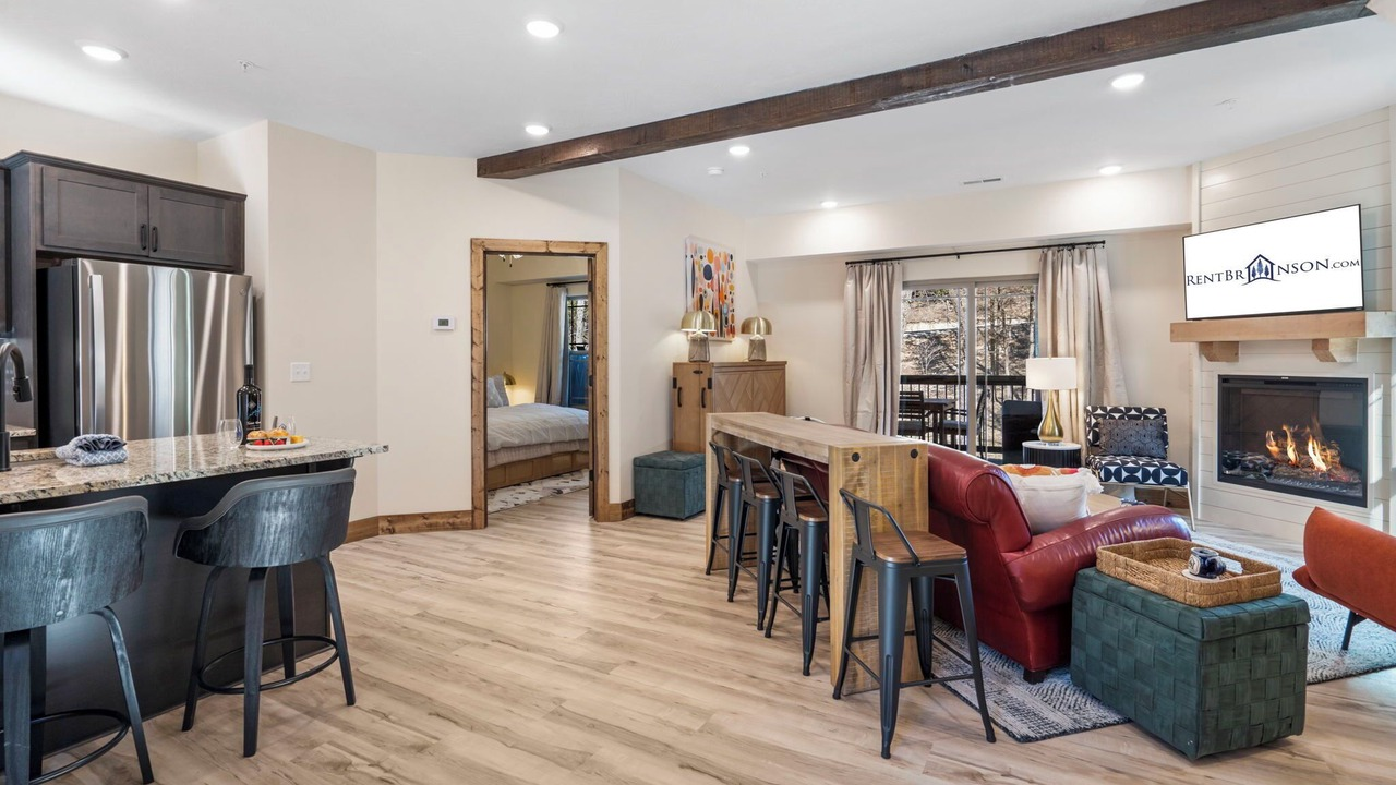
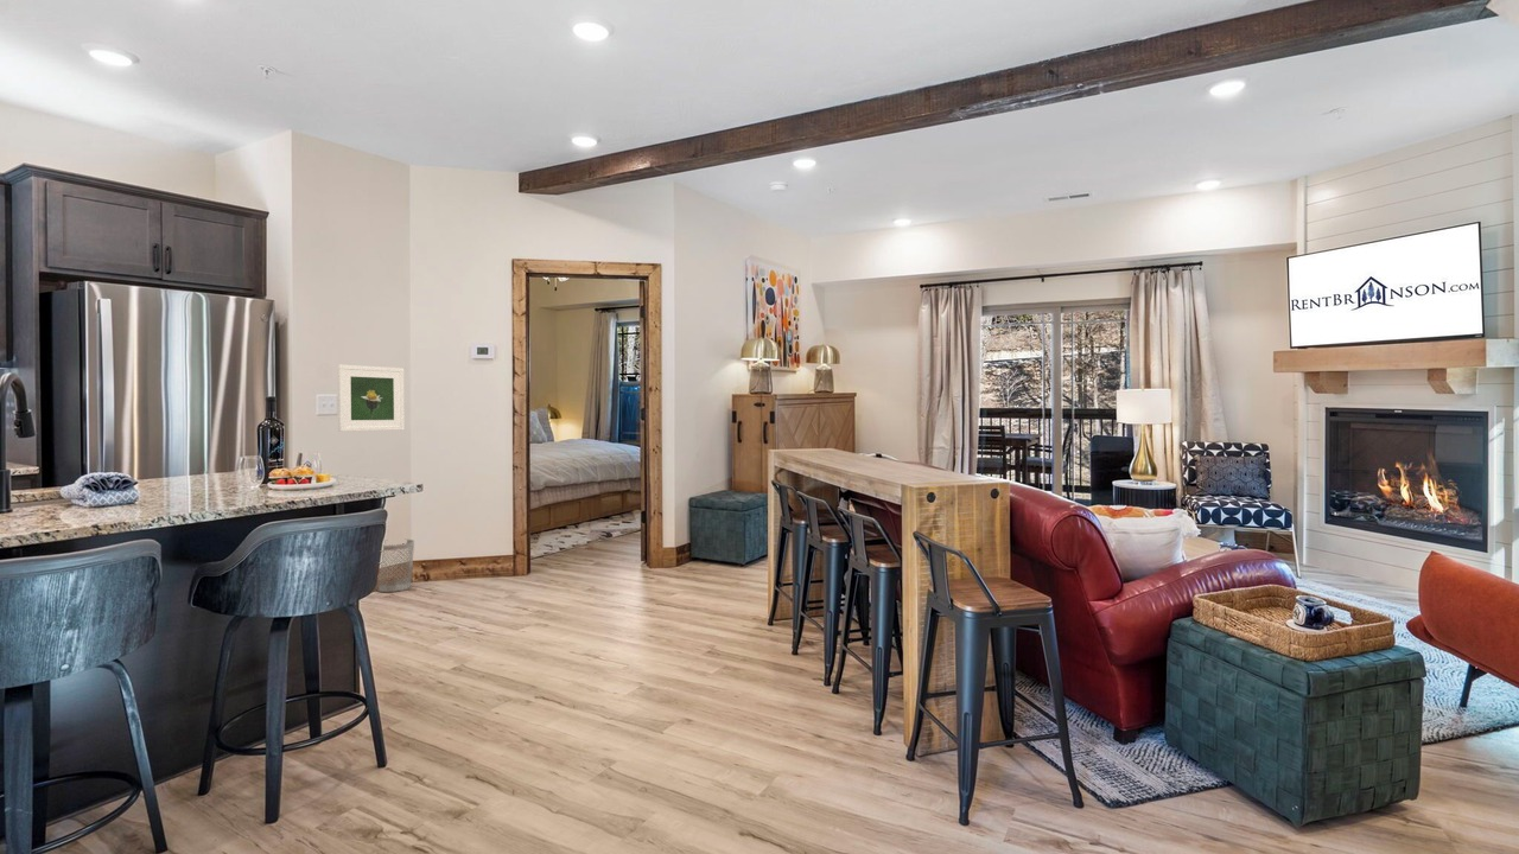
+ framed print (371, 399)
+ wastebasket (393, 565)
